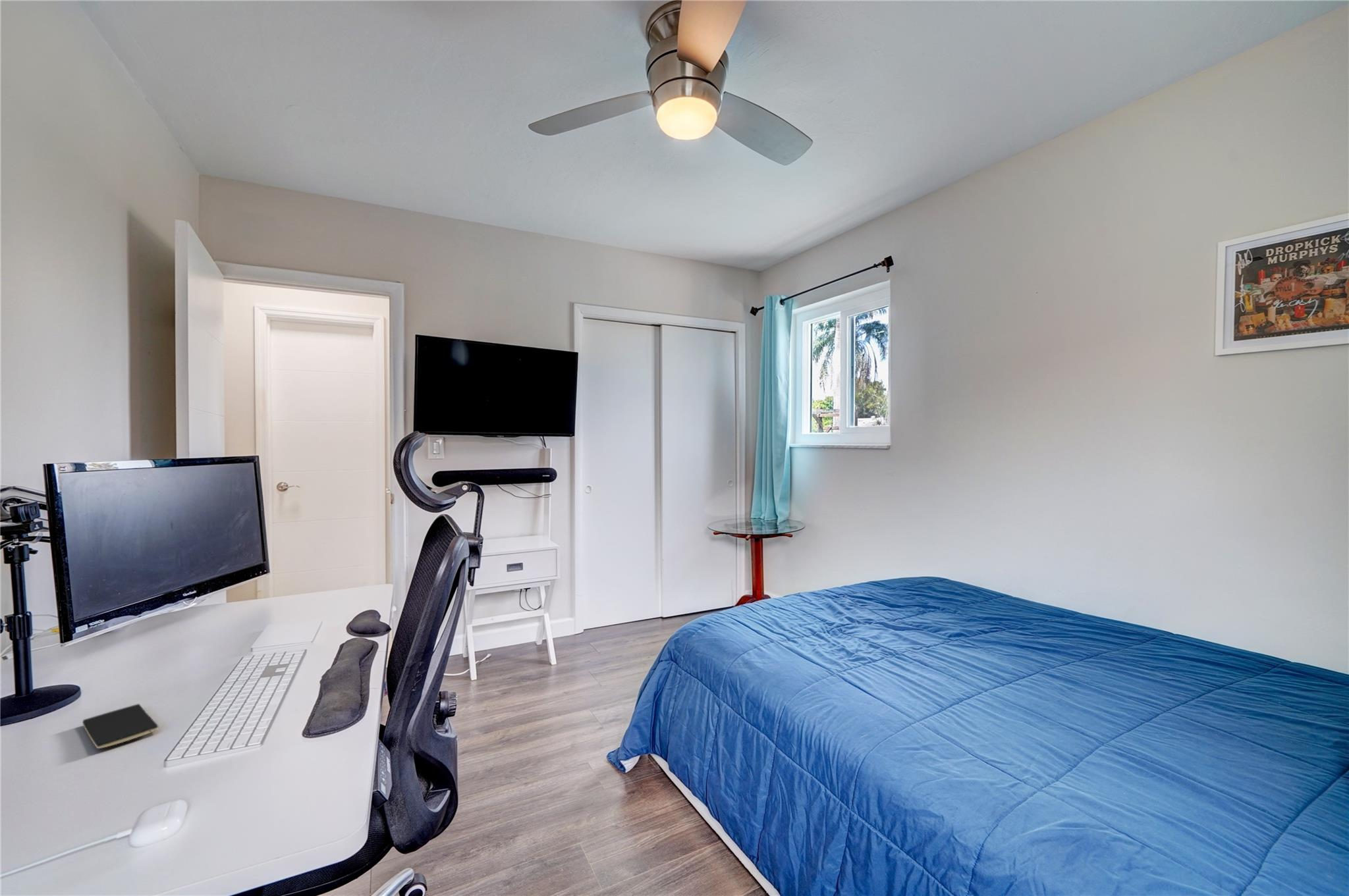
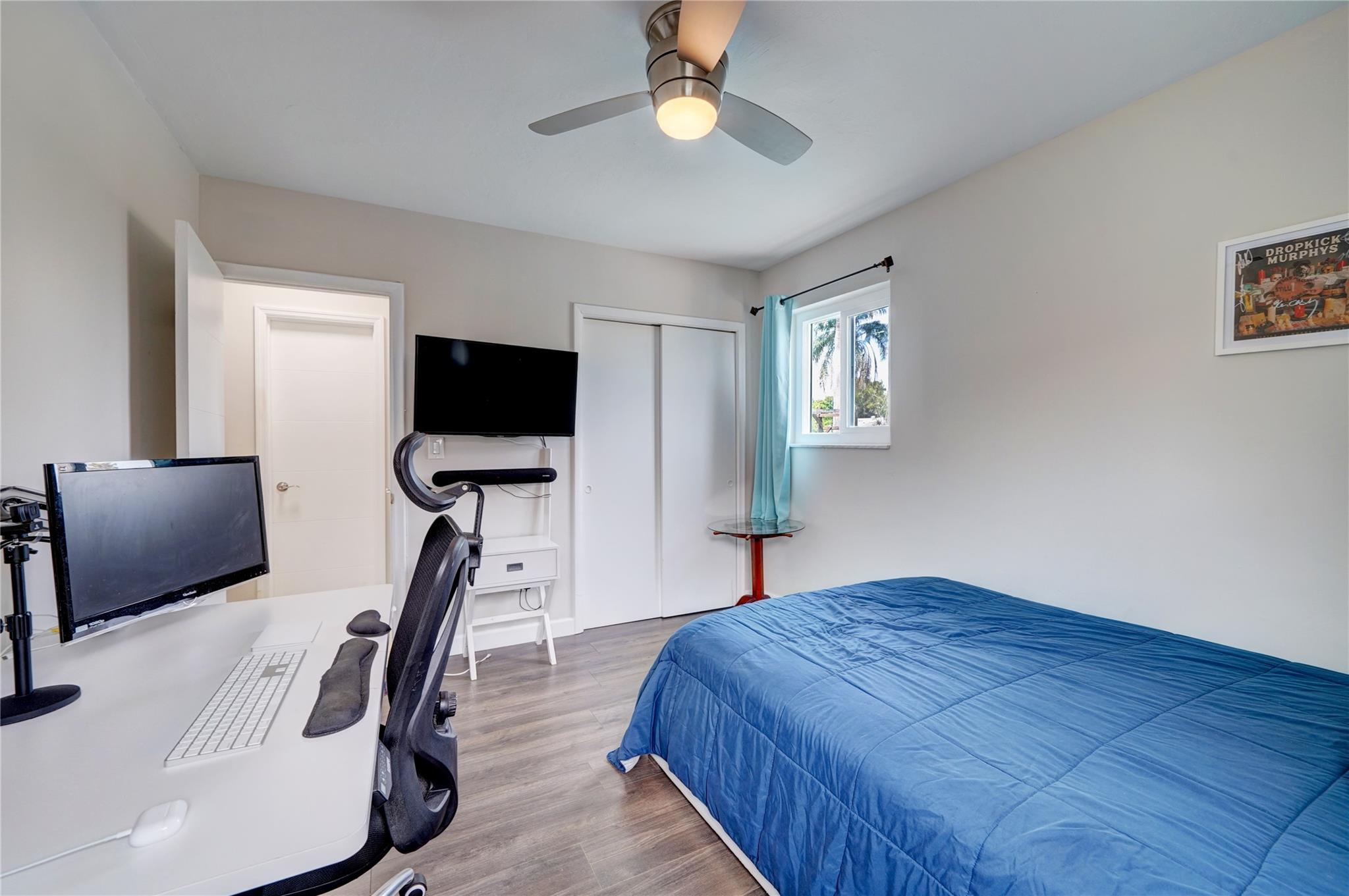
- smartphone (120, 725)
